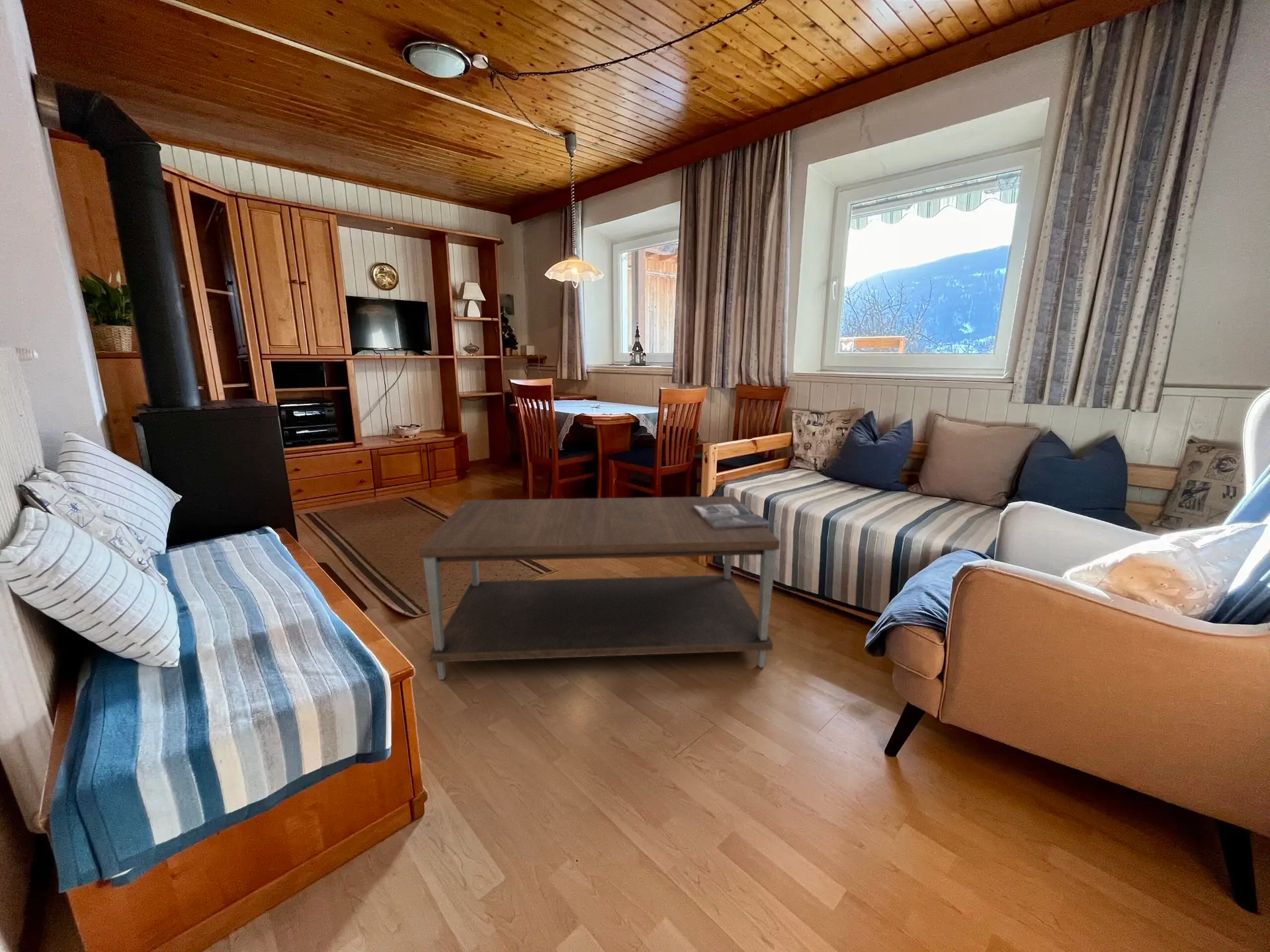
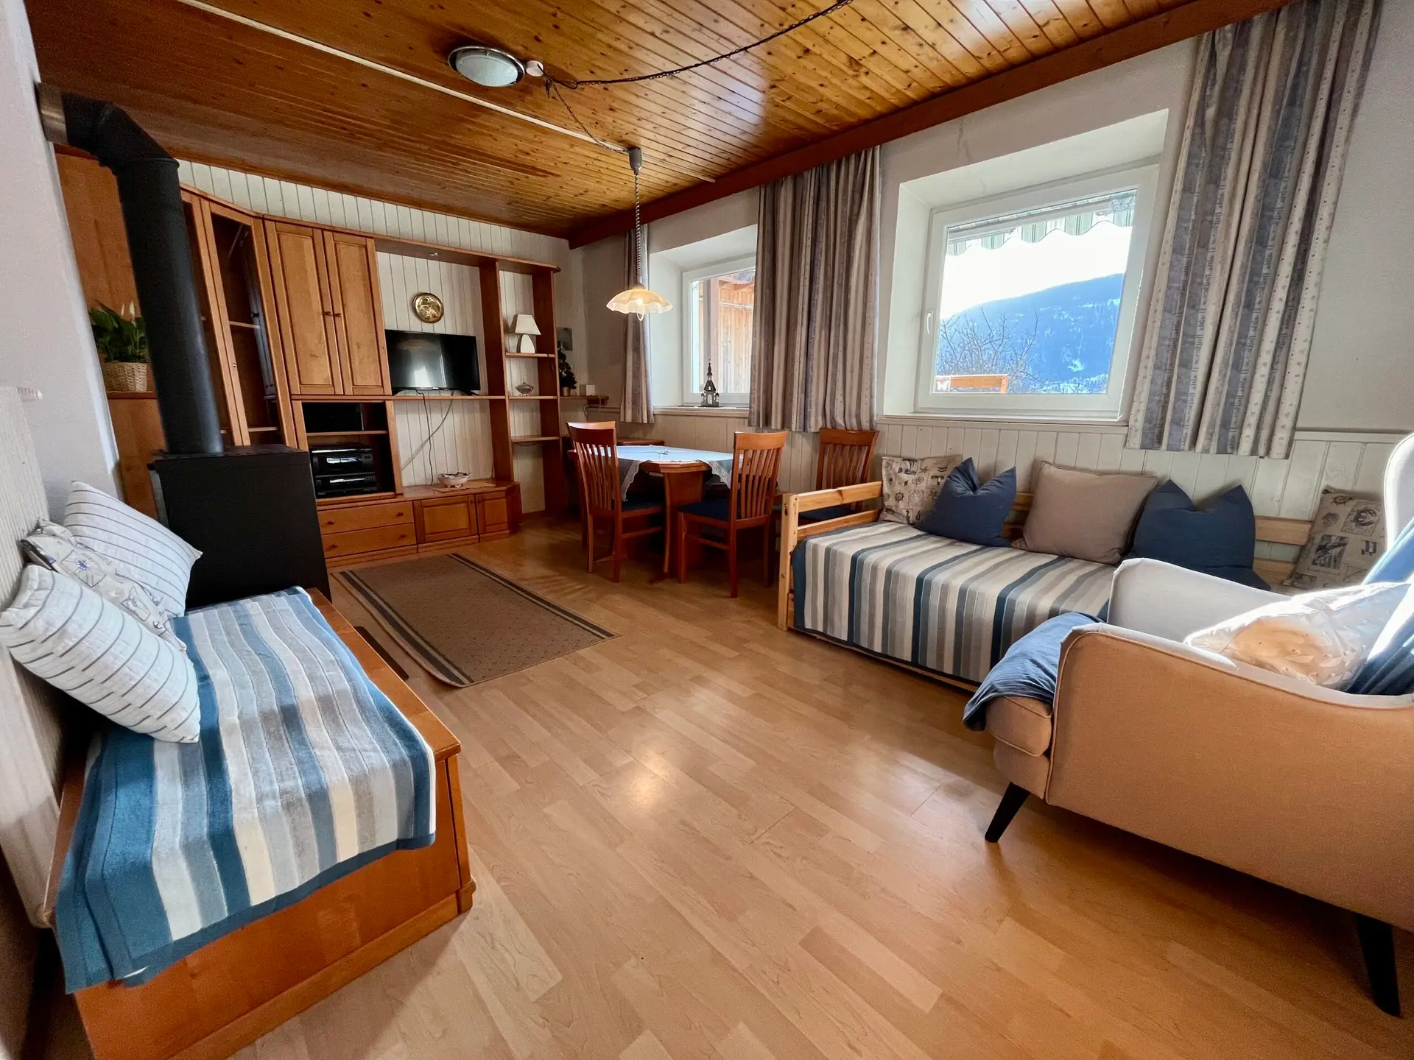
- coffee table (603, 578)
- magazine (729, 514)
